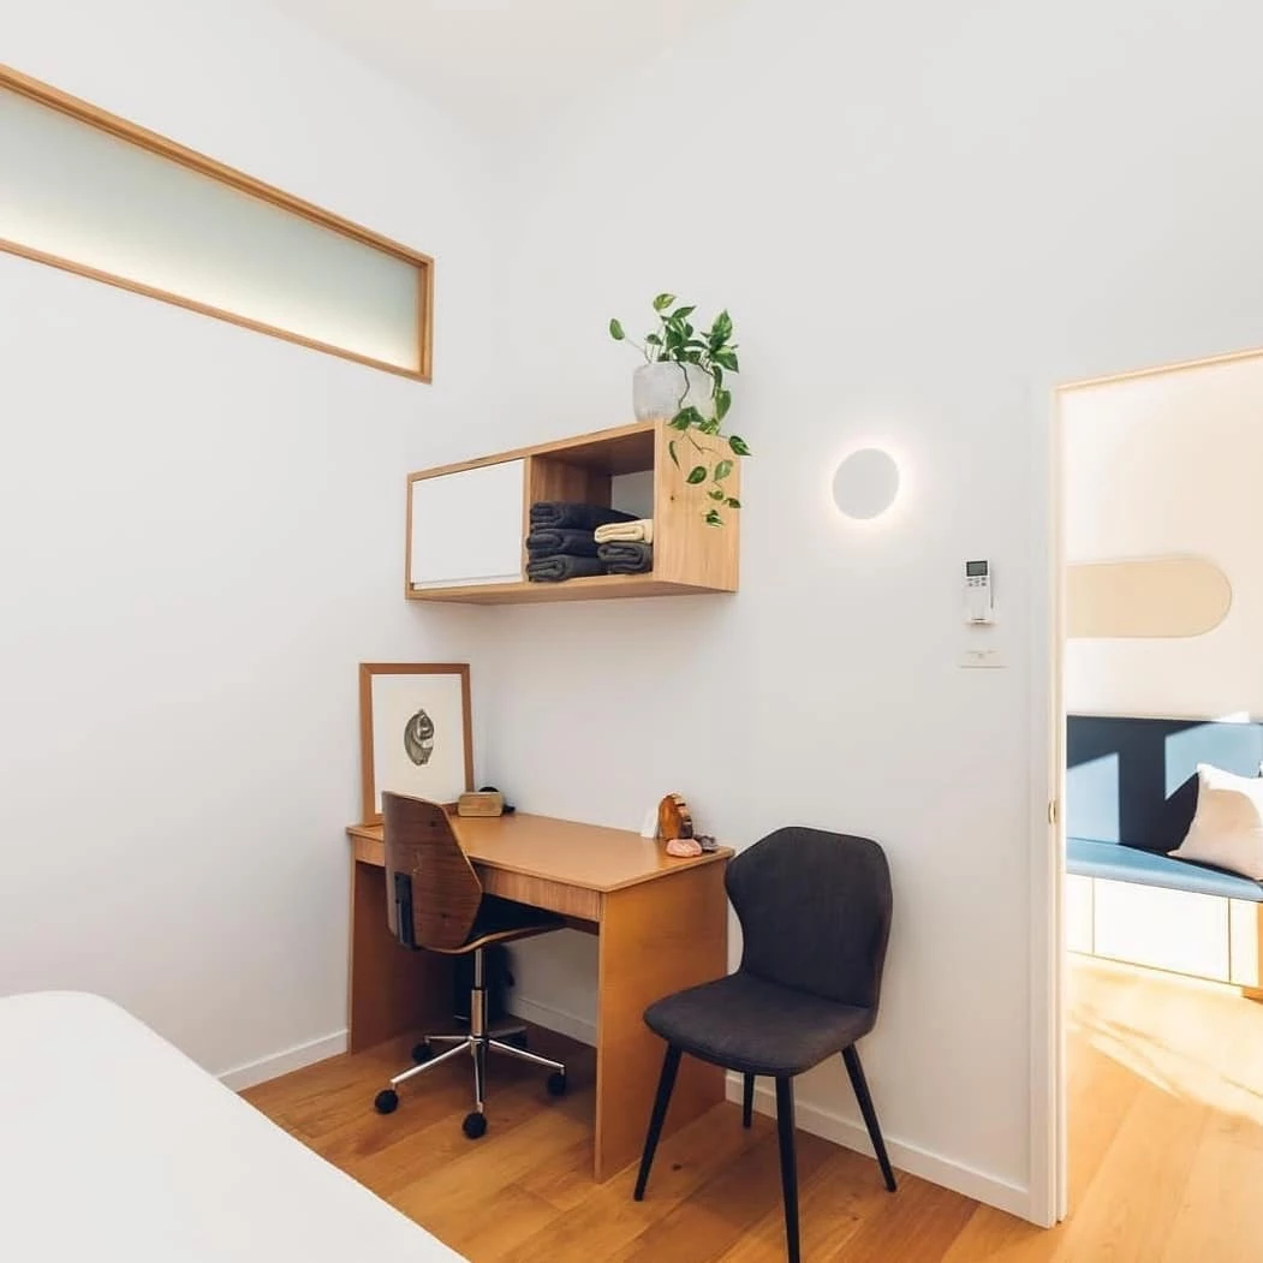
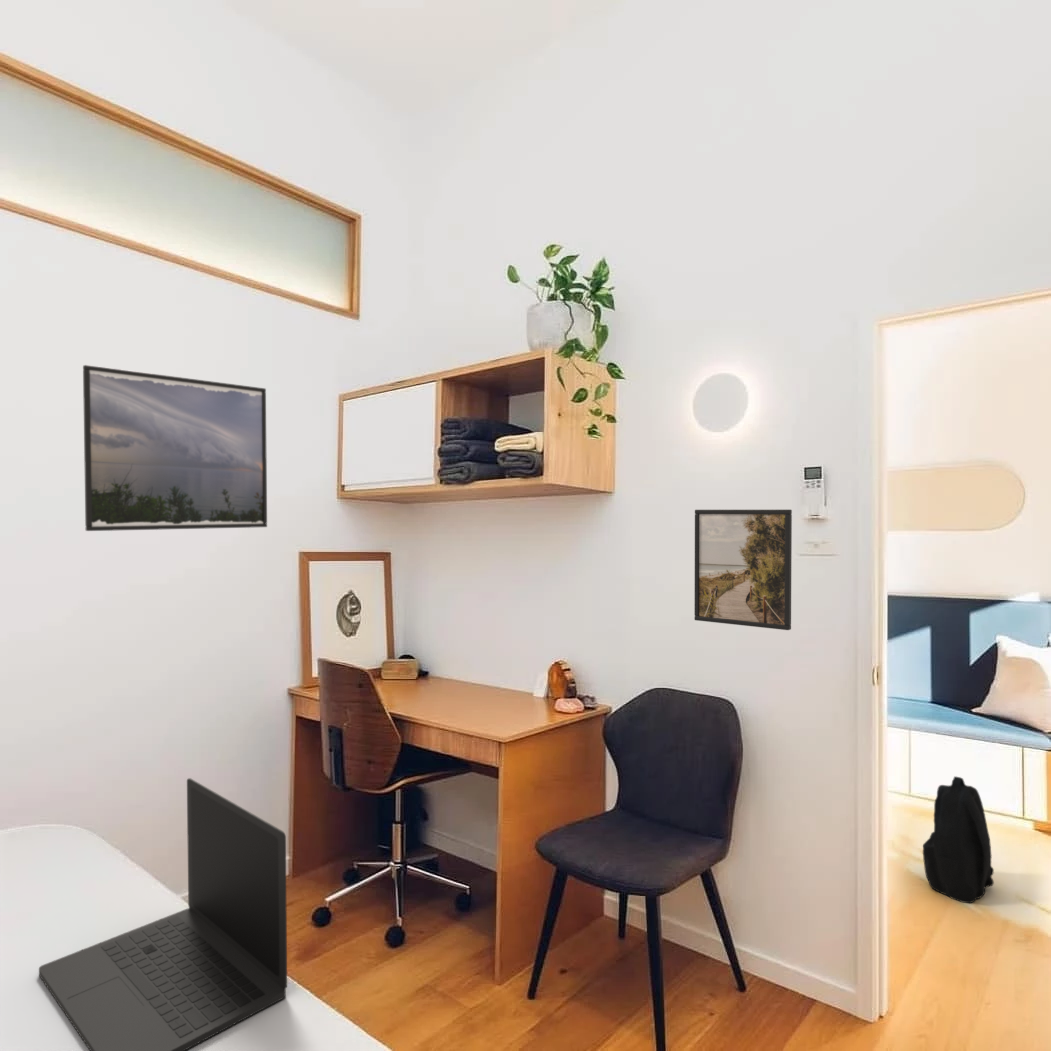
+ laptop (164, 917)
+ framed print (741, 567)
+ backpack (958, 832)
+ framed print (183, 453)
